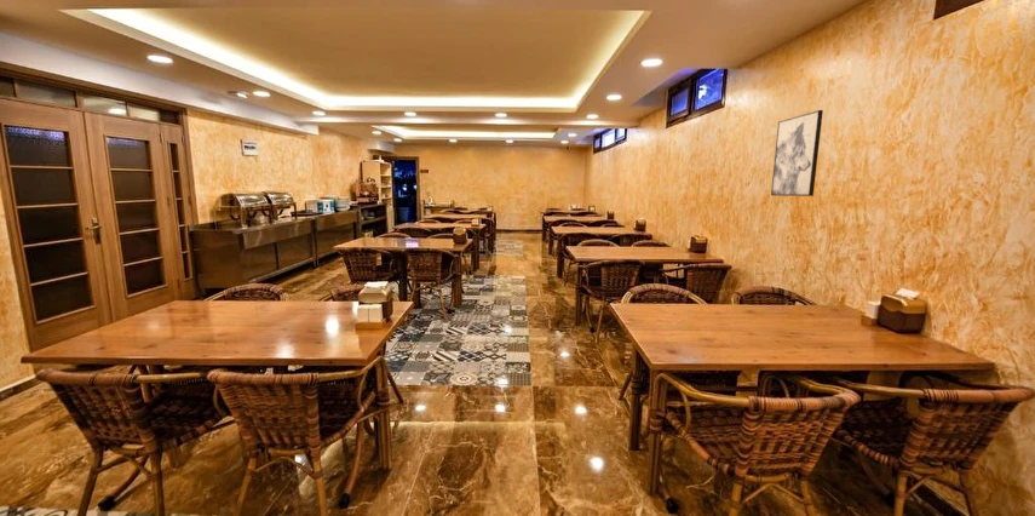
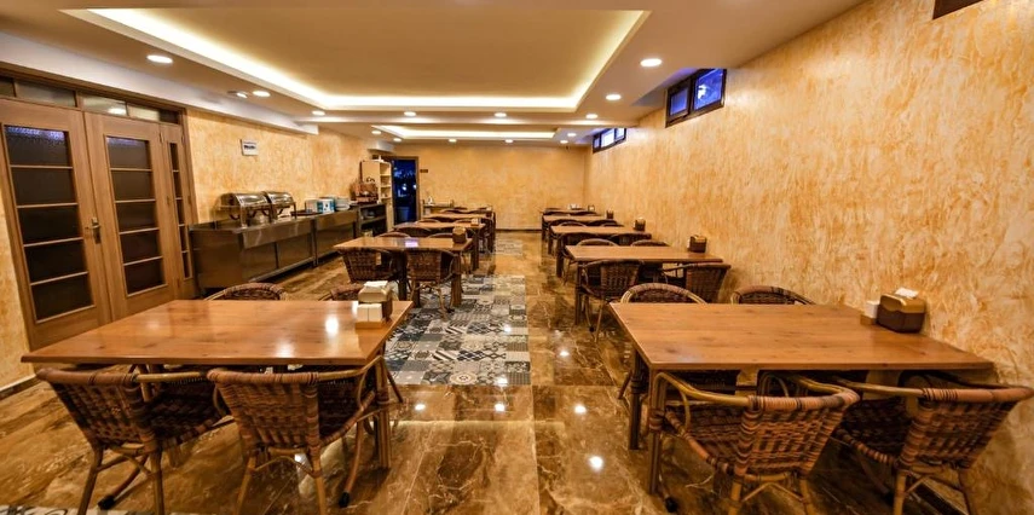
- wall art (794, 156)
